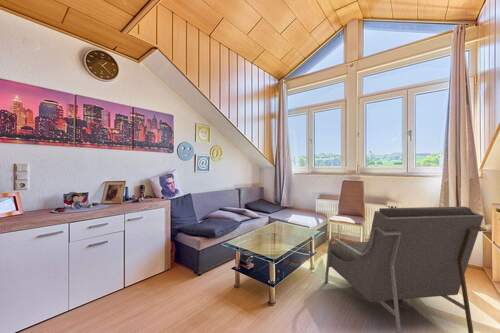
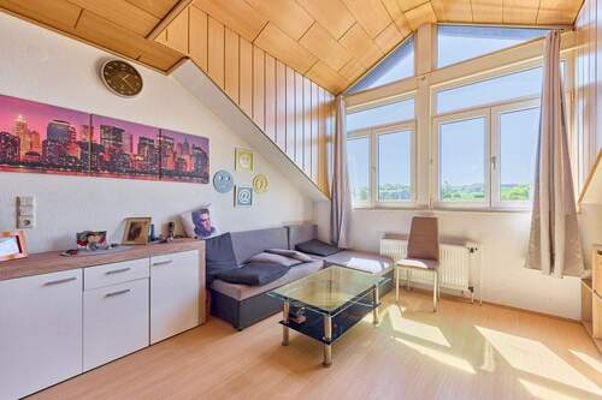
- armchair (389, 252)
